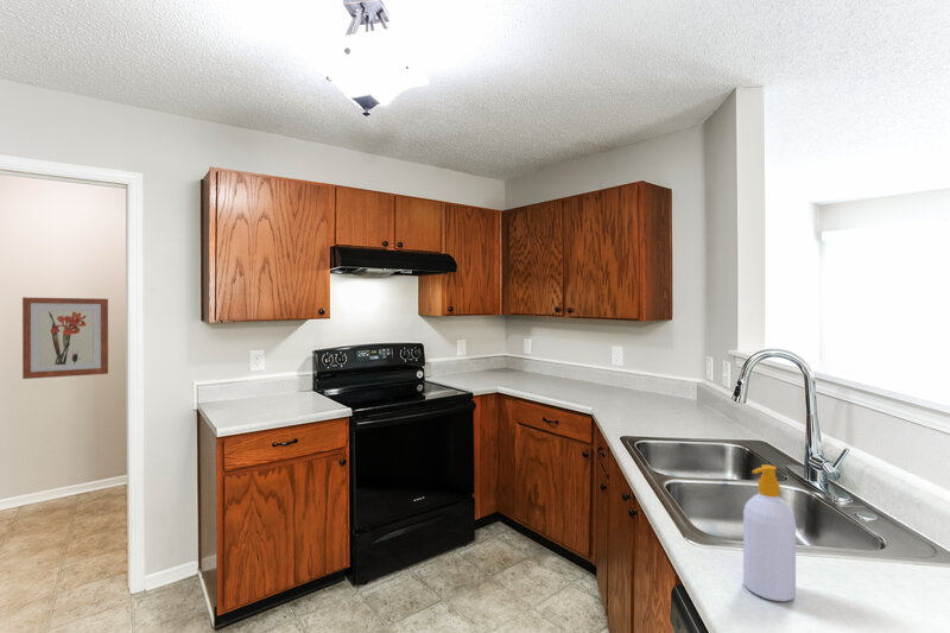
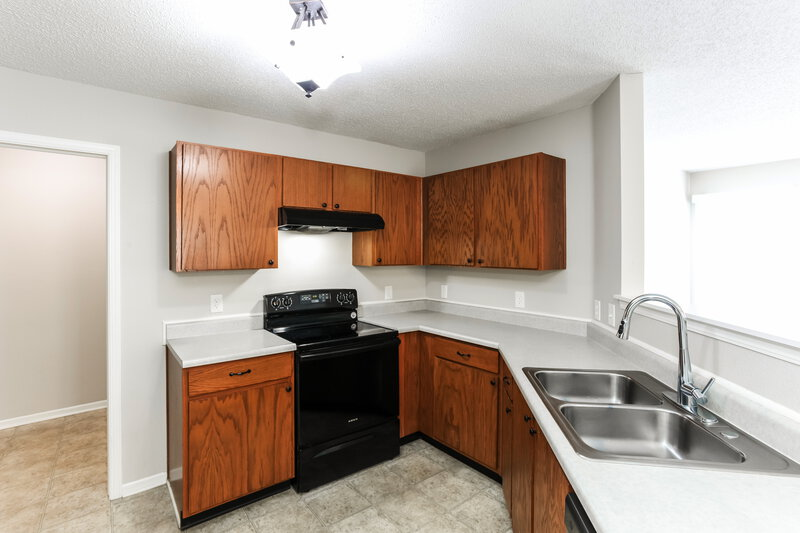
- wall art (66, 336)
- soap bottle (767, 527)
